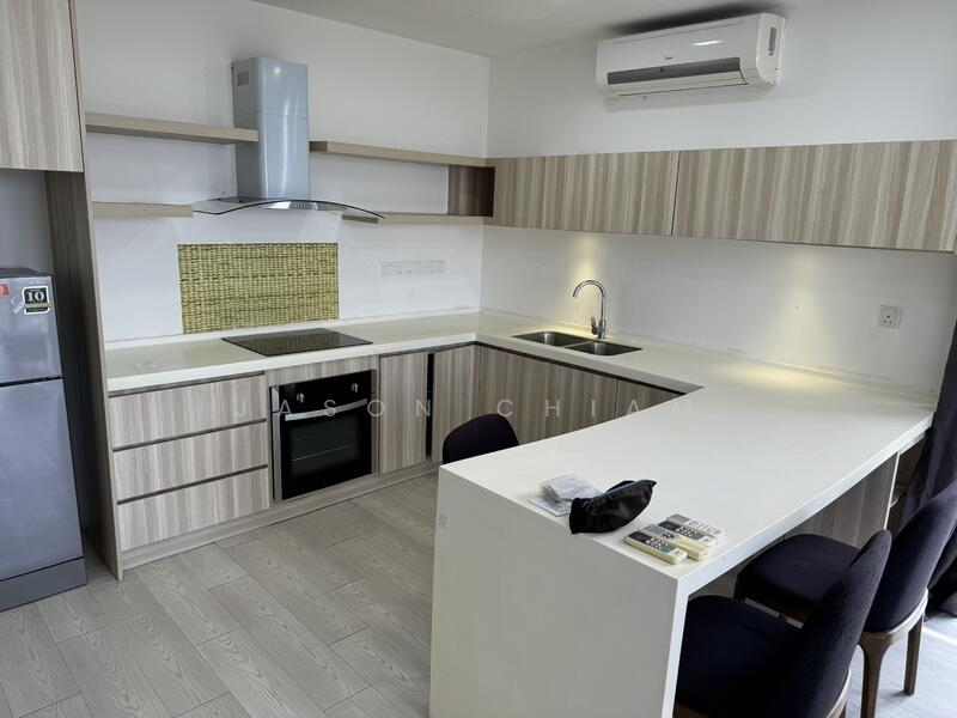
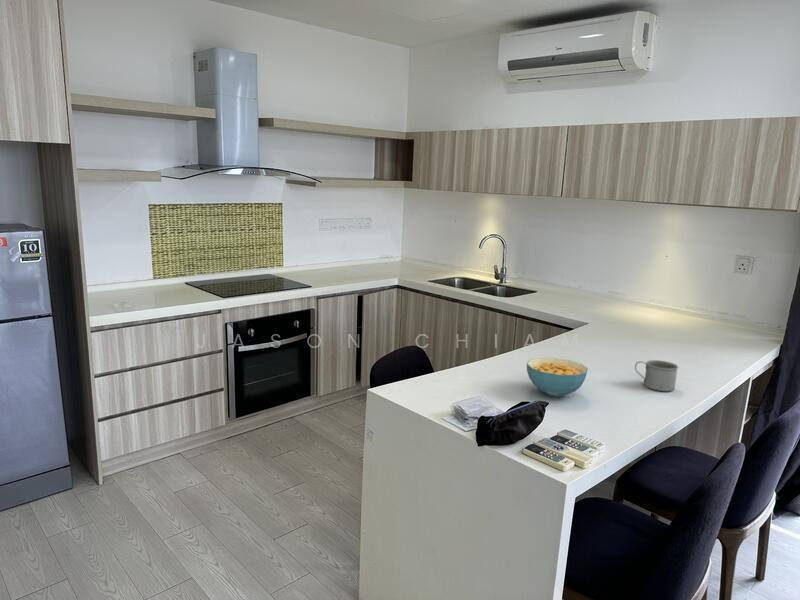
+ cereal bowl (555, 379)
+ mug (658, 375)
